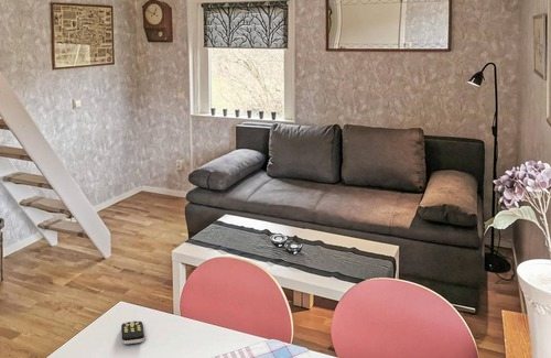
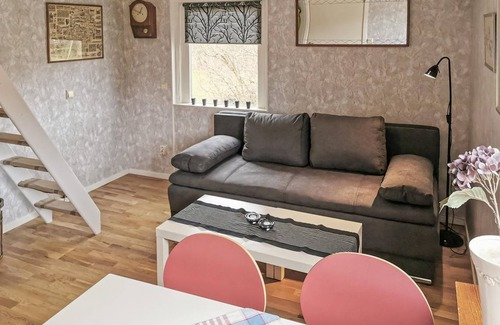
- remote control (132, 332)
